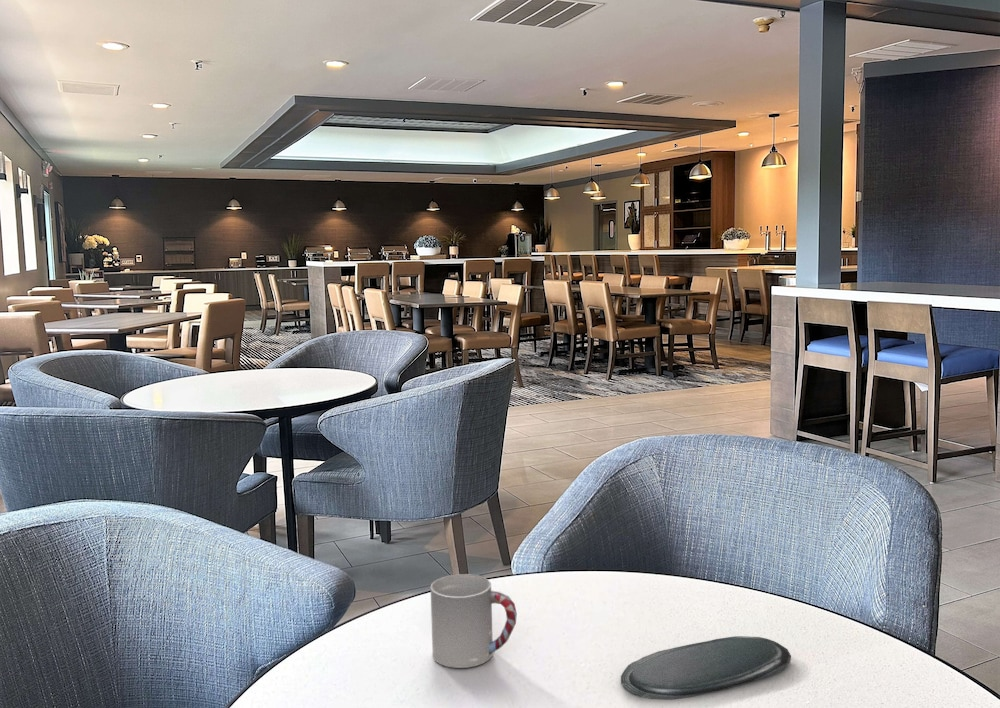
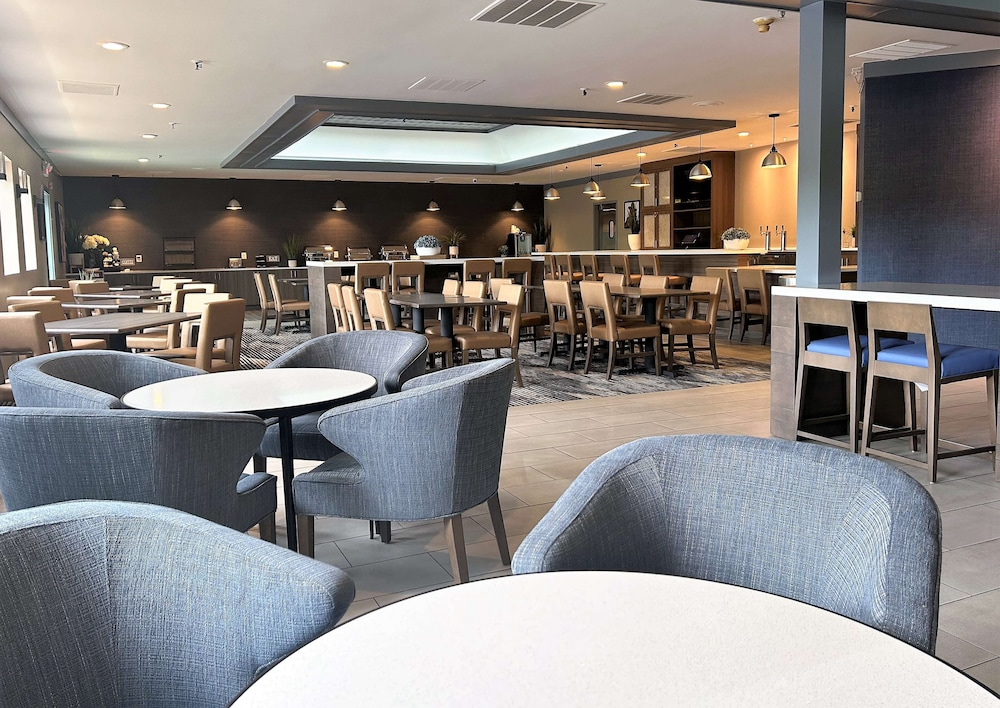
- cup (474, 621)
- oval tray (707, 665)
